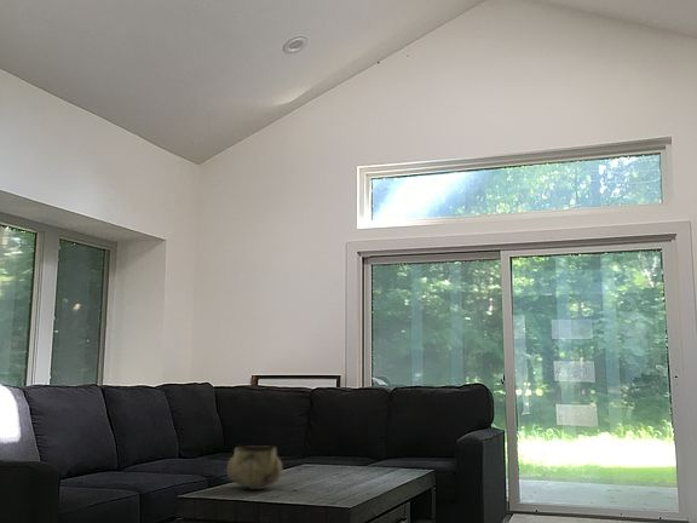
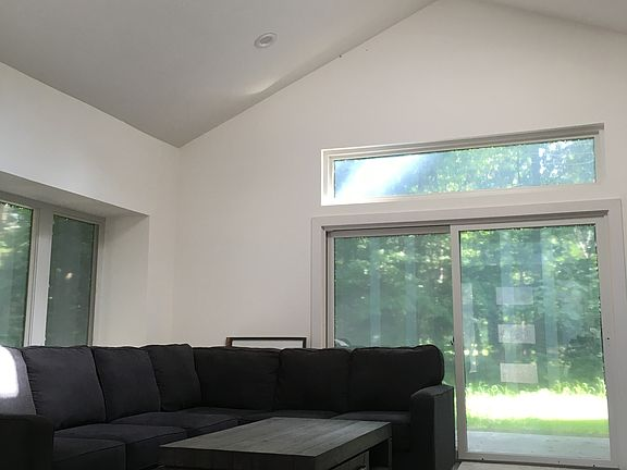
- decorative bowl (254, 467)
